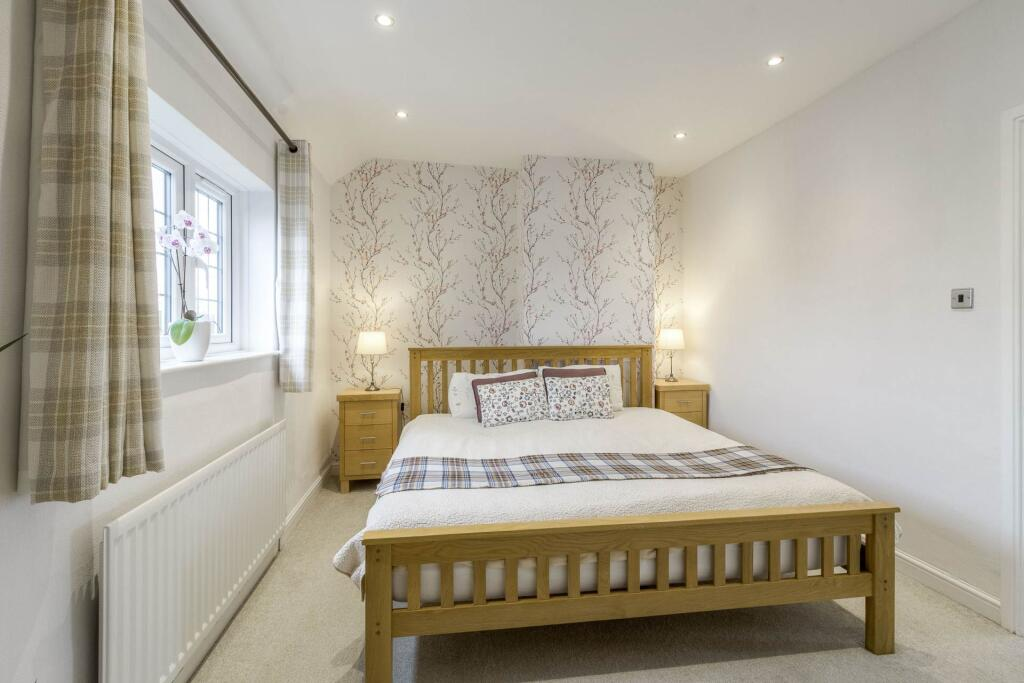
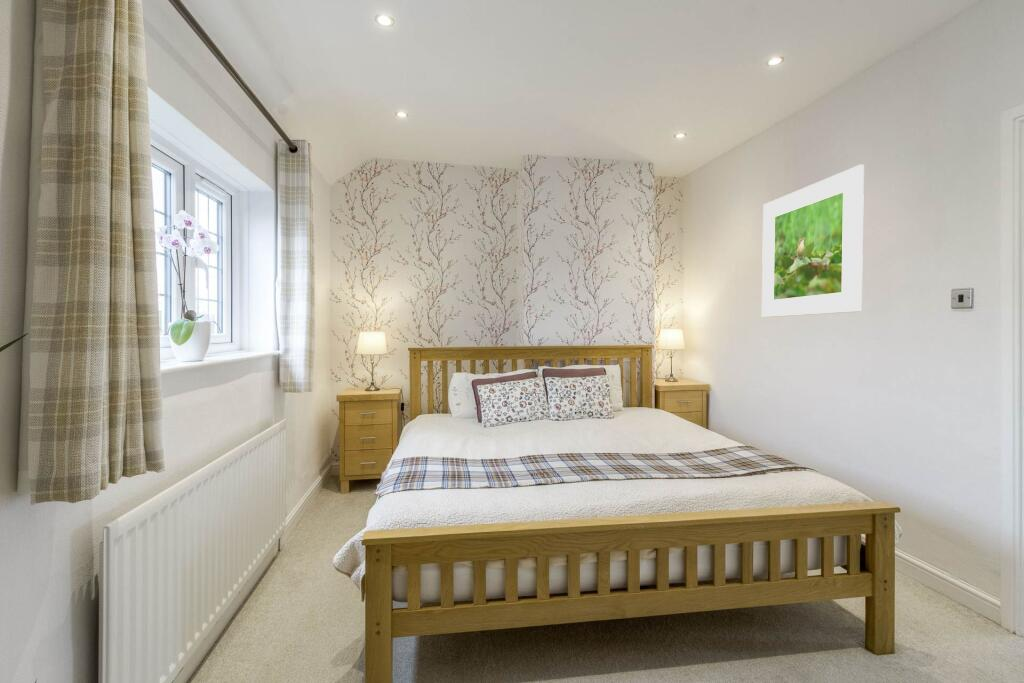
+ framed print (806, 251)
